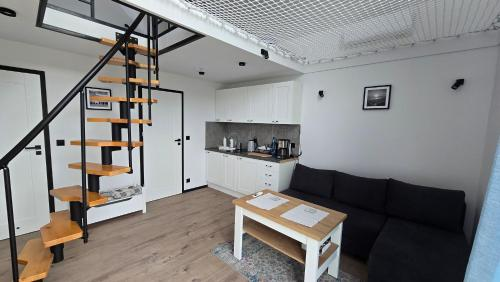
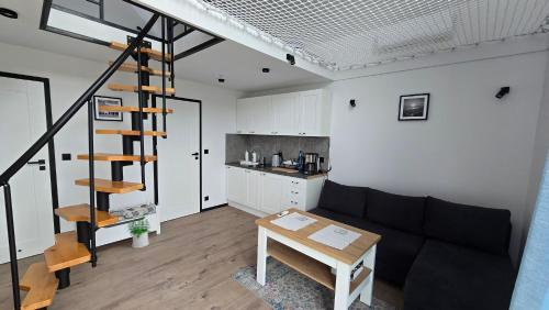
+ potted plant (138, 232)
